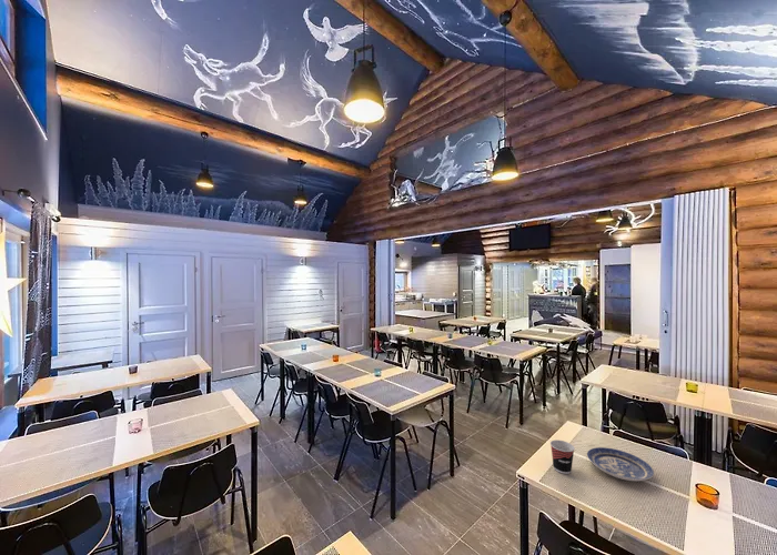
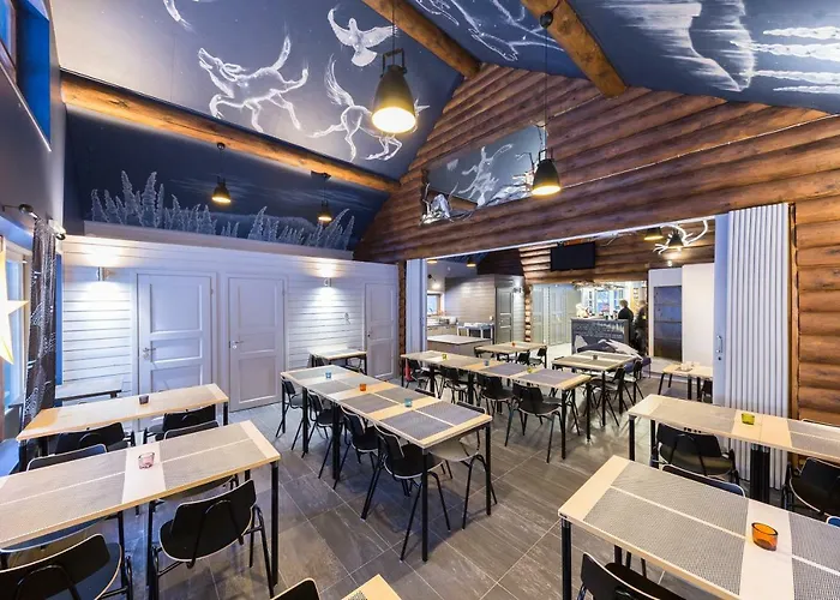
- cup (562, 457)
- plate (618, 465)
